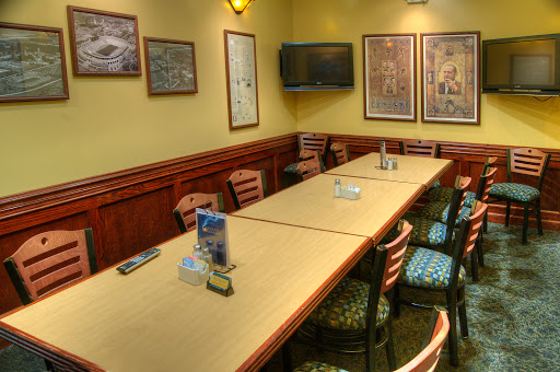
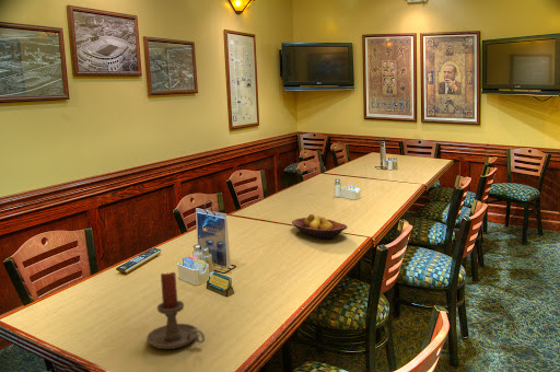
+ candle holder (176, 306)
+ fruit bowl (318, 224)
